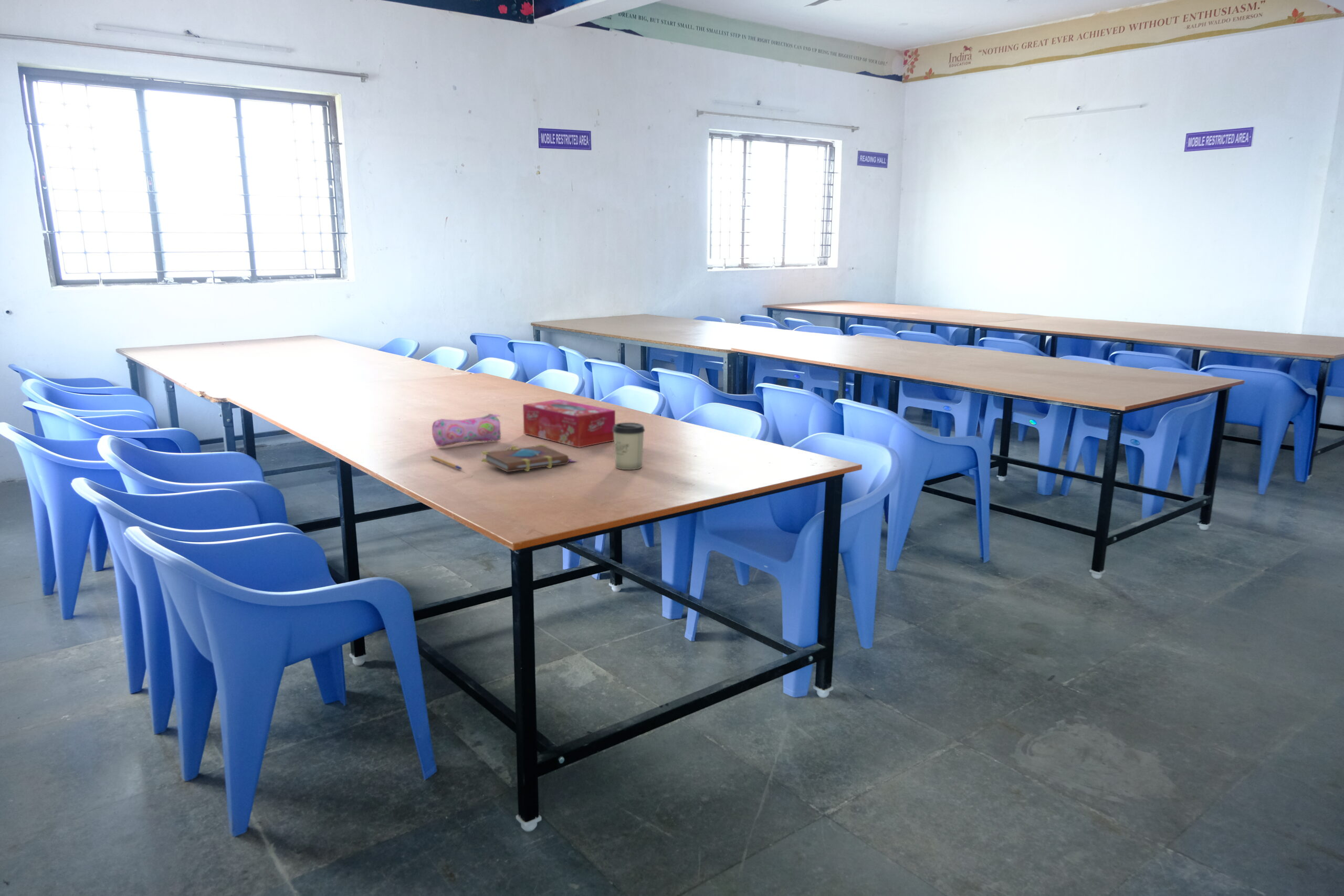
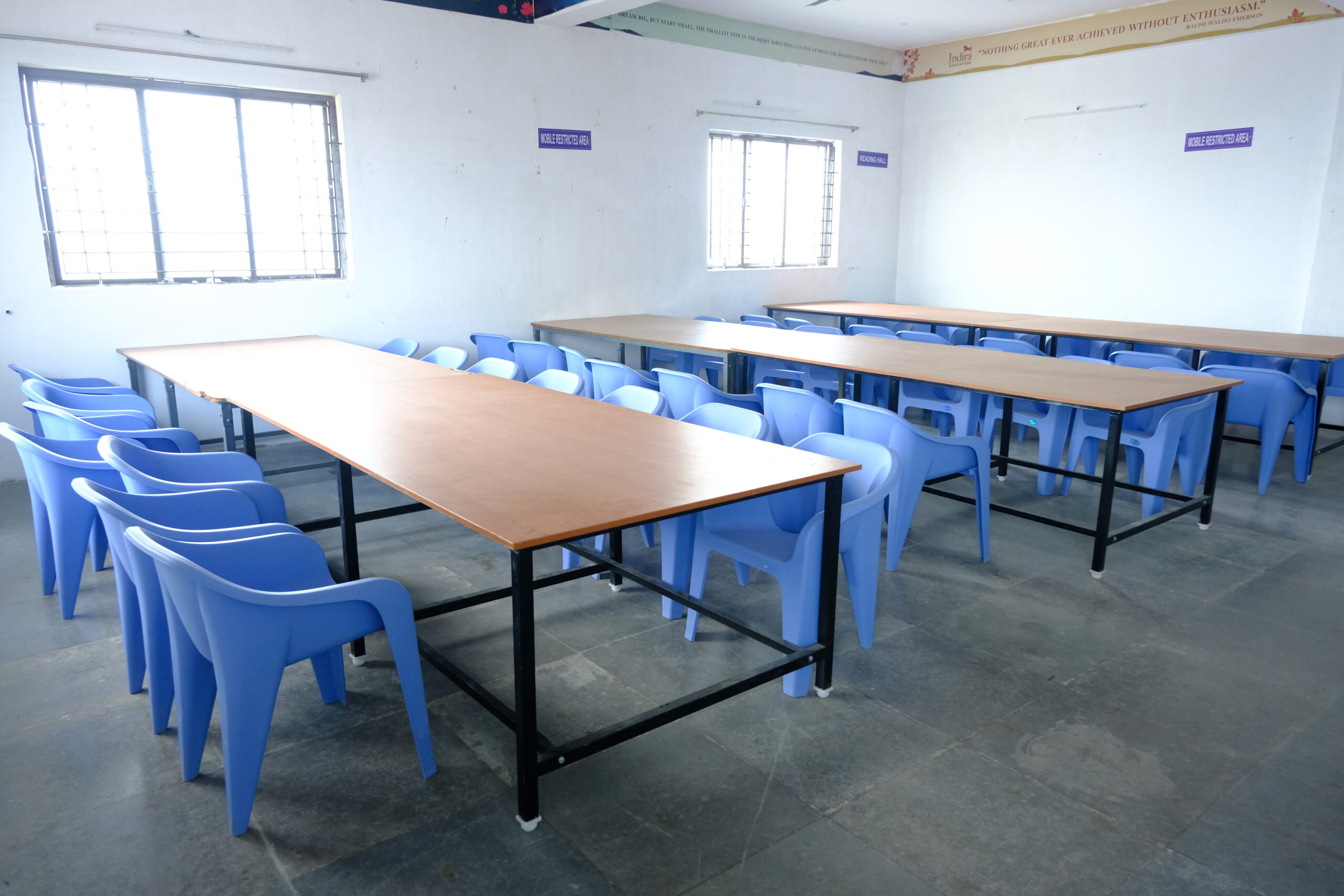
- tissue box (569, 422)
- book (531, 456)
- cup (628, 446)
- pencil (445, 462)
- pencil case (468, 429)
